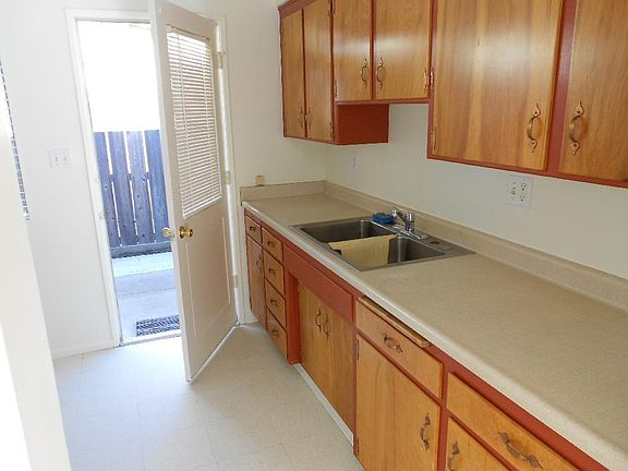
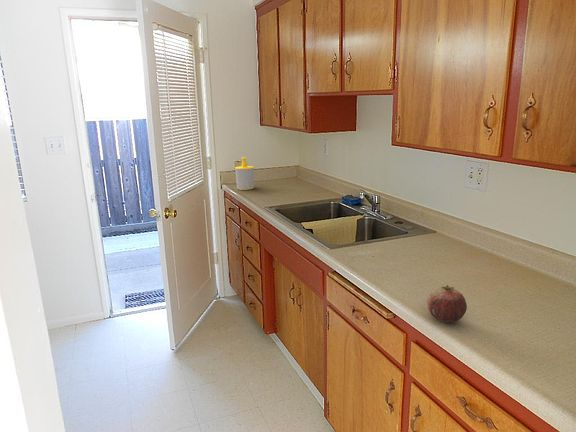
+ fruit (446, 303)
+ soap bottle (244, 173)
